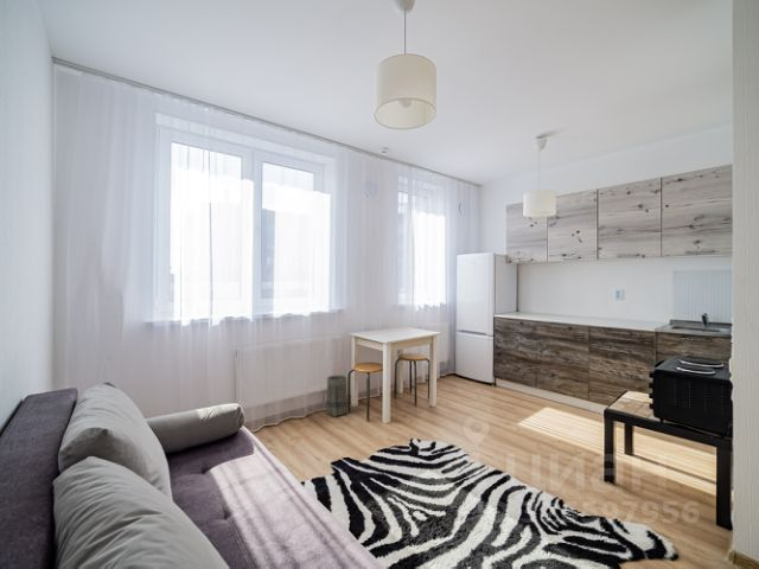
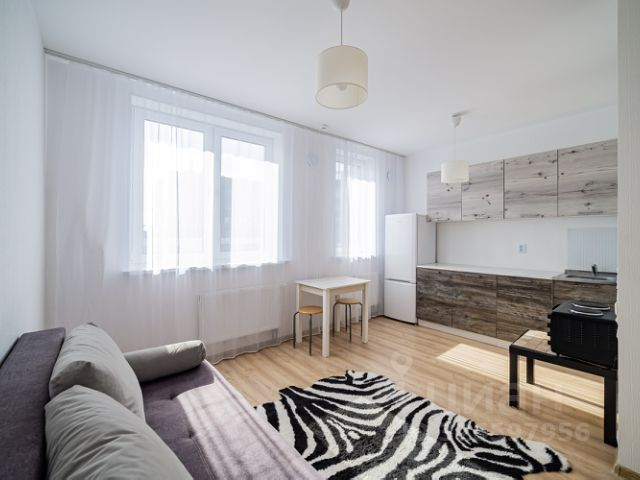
- basket (337, 395)
